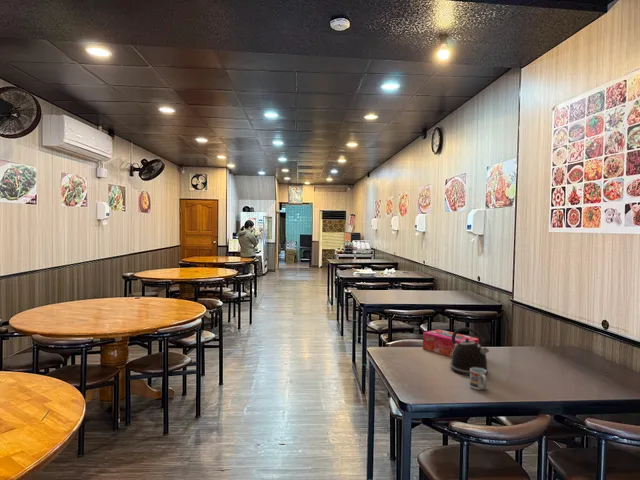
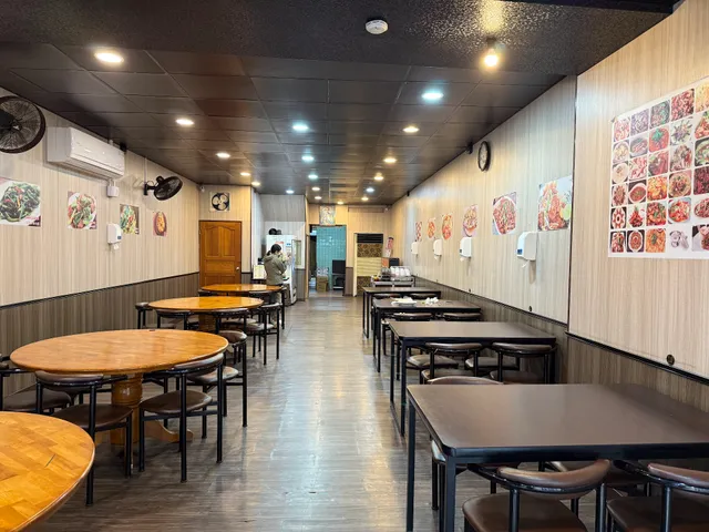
- kettle (469, 349)
- tissue box (450, 343)
- cup (479, 379)
